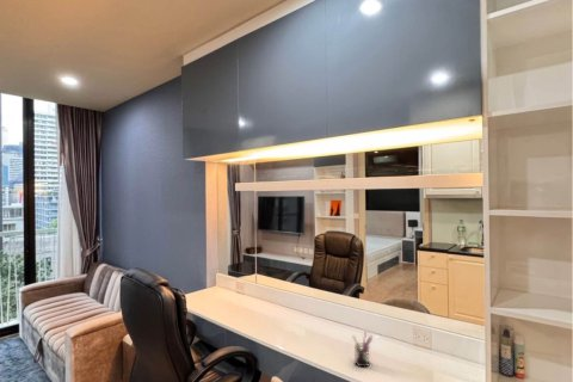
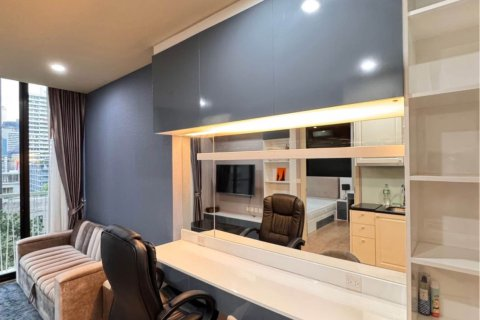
- pen holder (359, 347)
